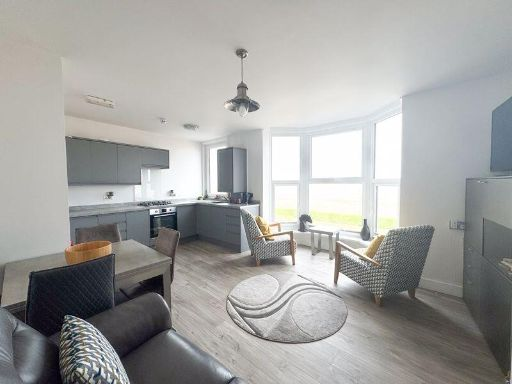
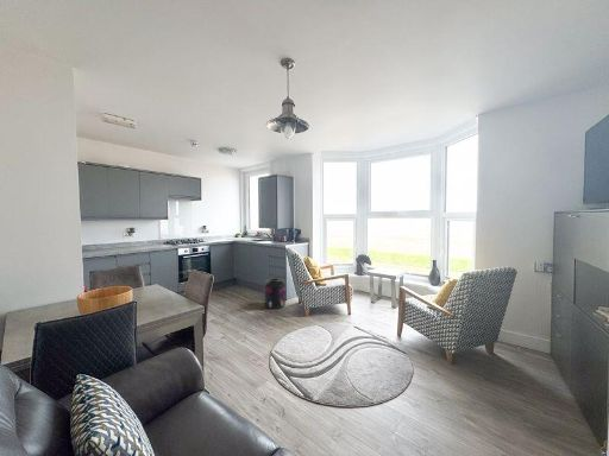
+ supplement container (275, 292)
